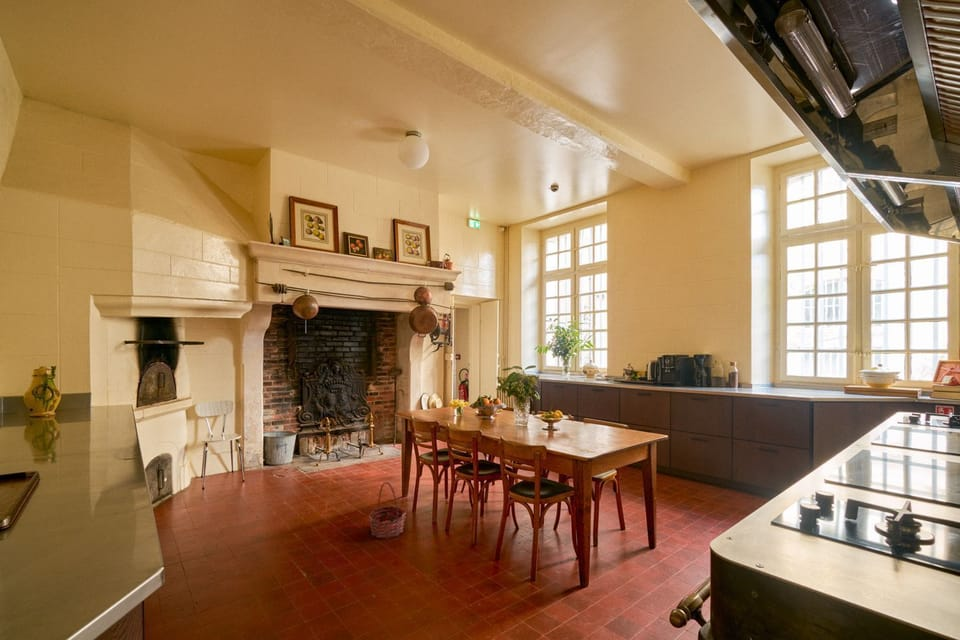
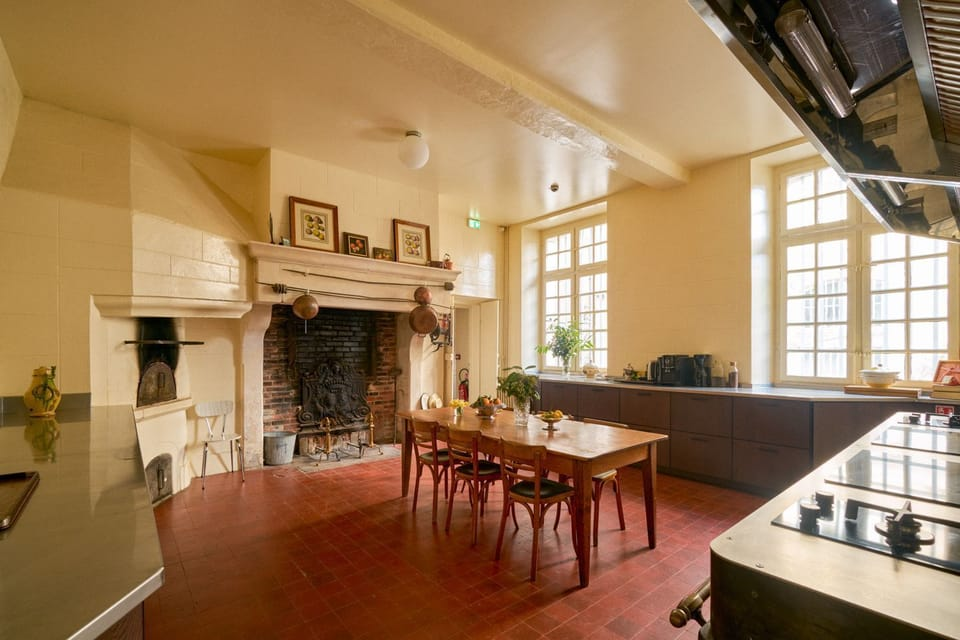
- basket (387, 506)
